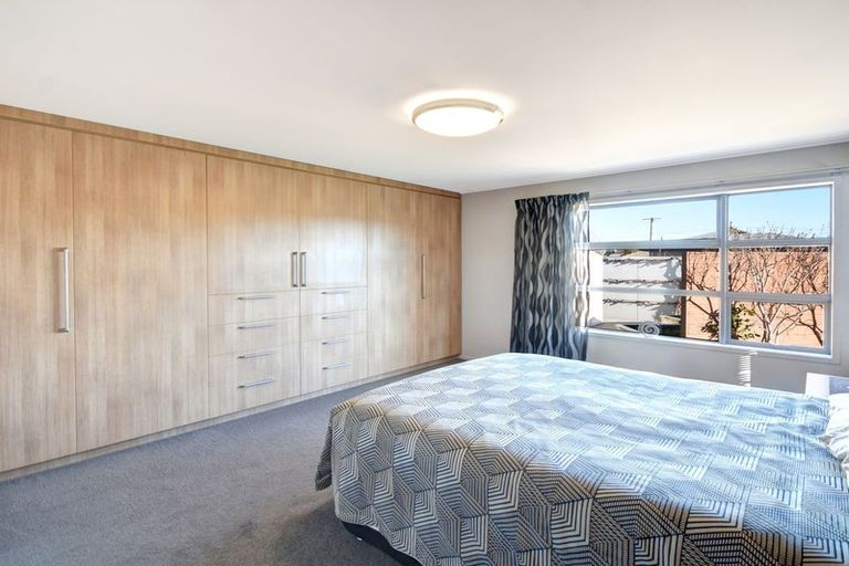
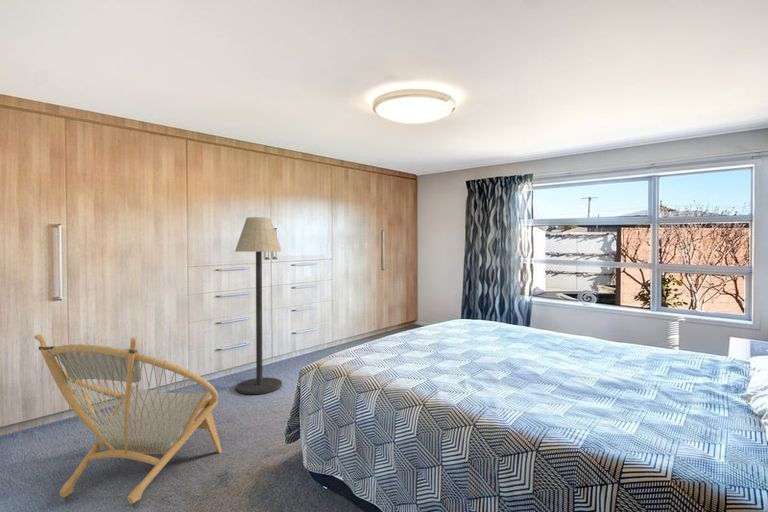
+ floor lamp (259, 302)
+ armchair (137, 400)
